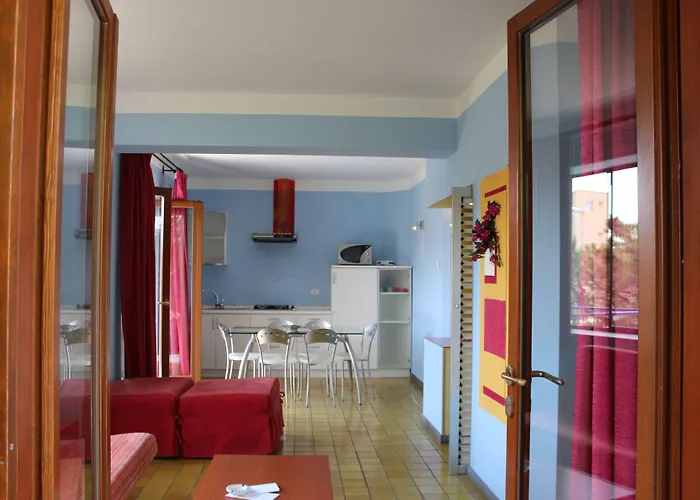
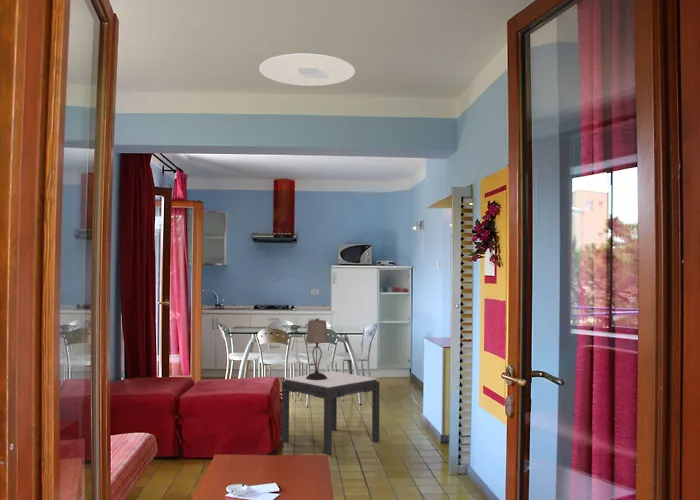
+ table lamp (316, 348)
+ ceiling light (307, 66)
+ side table (330, 409)
